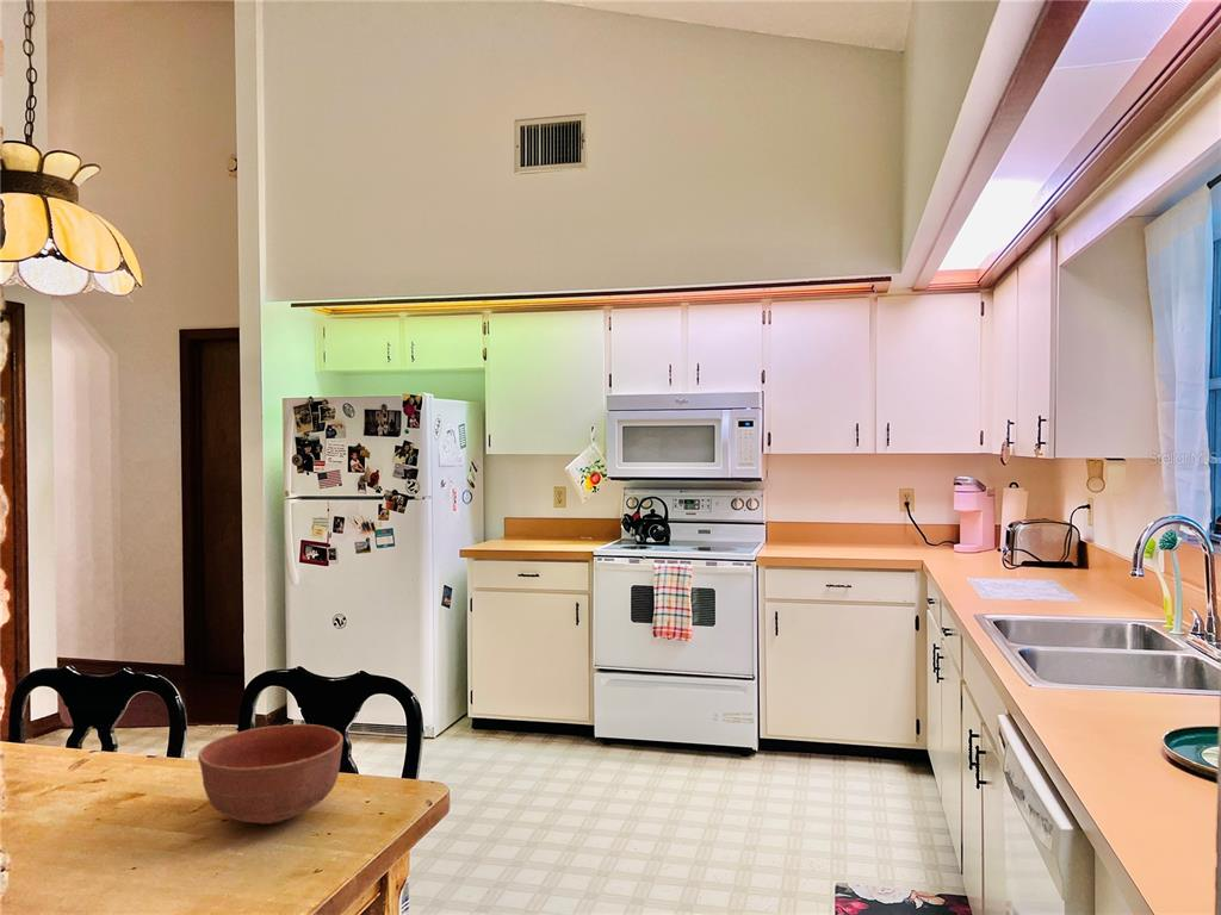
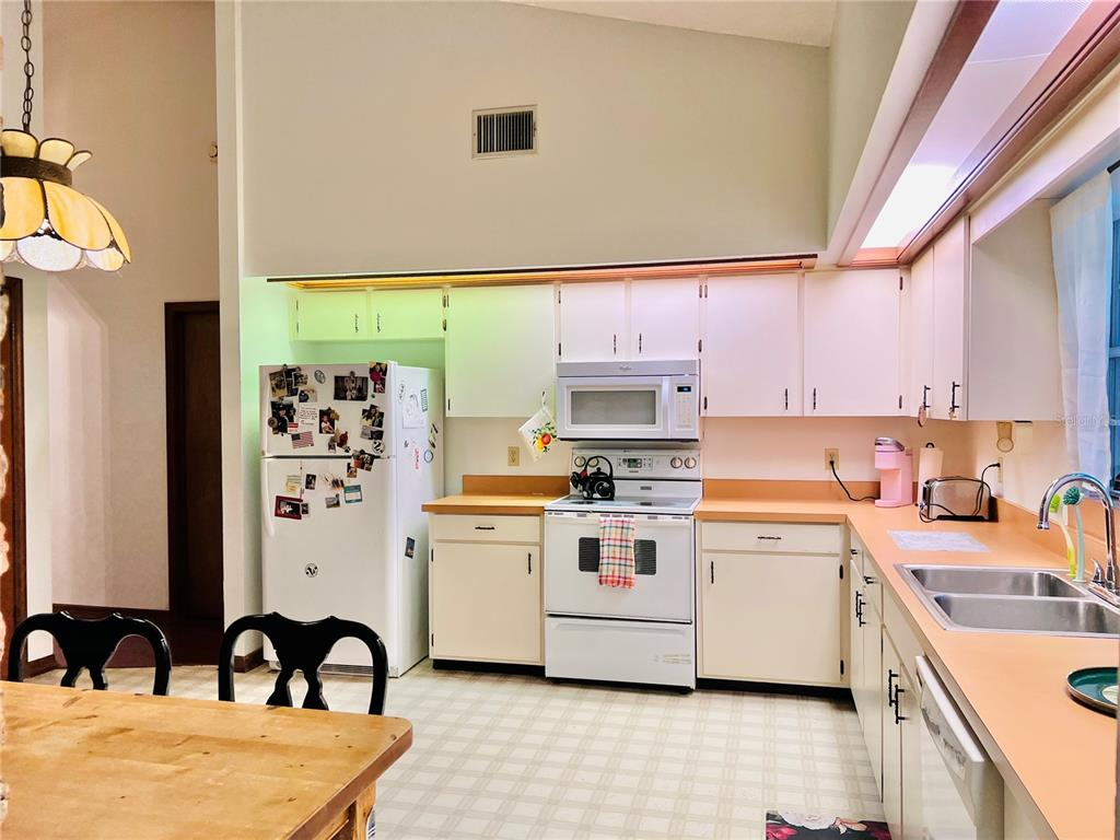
- bowl (273, 779)
